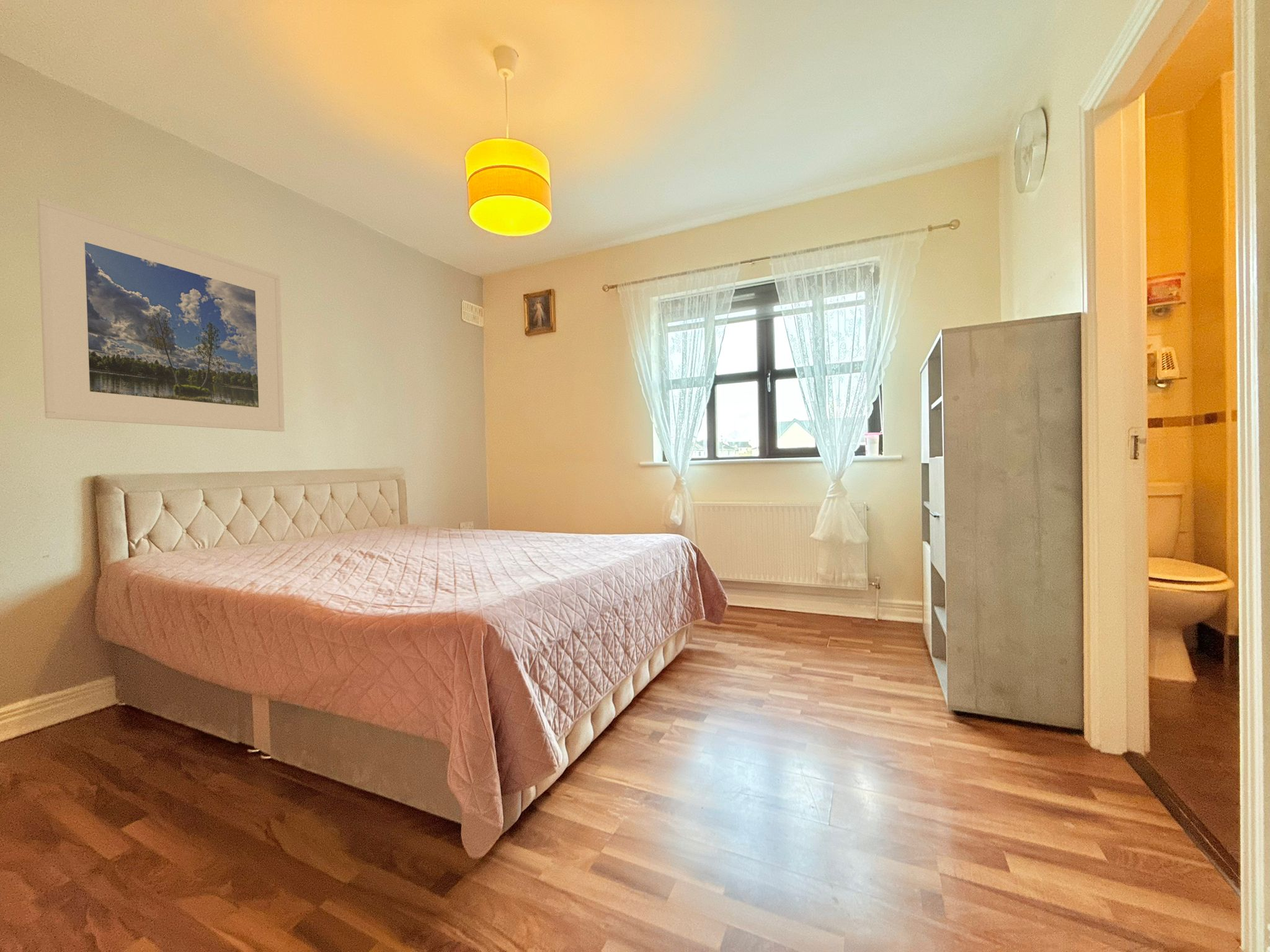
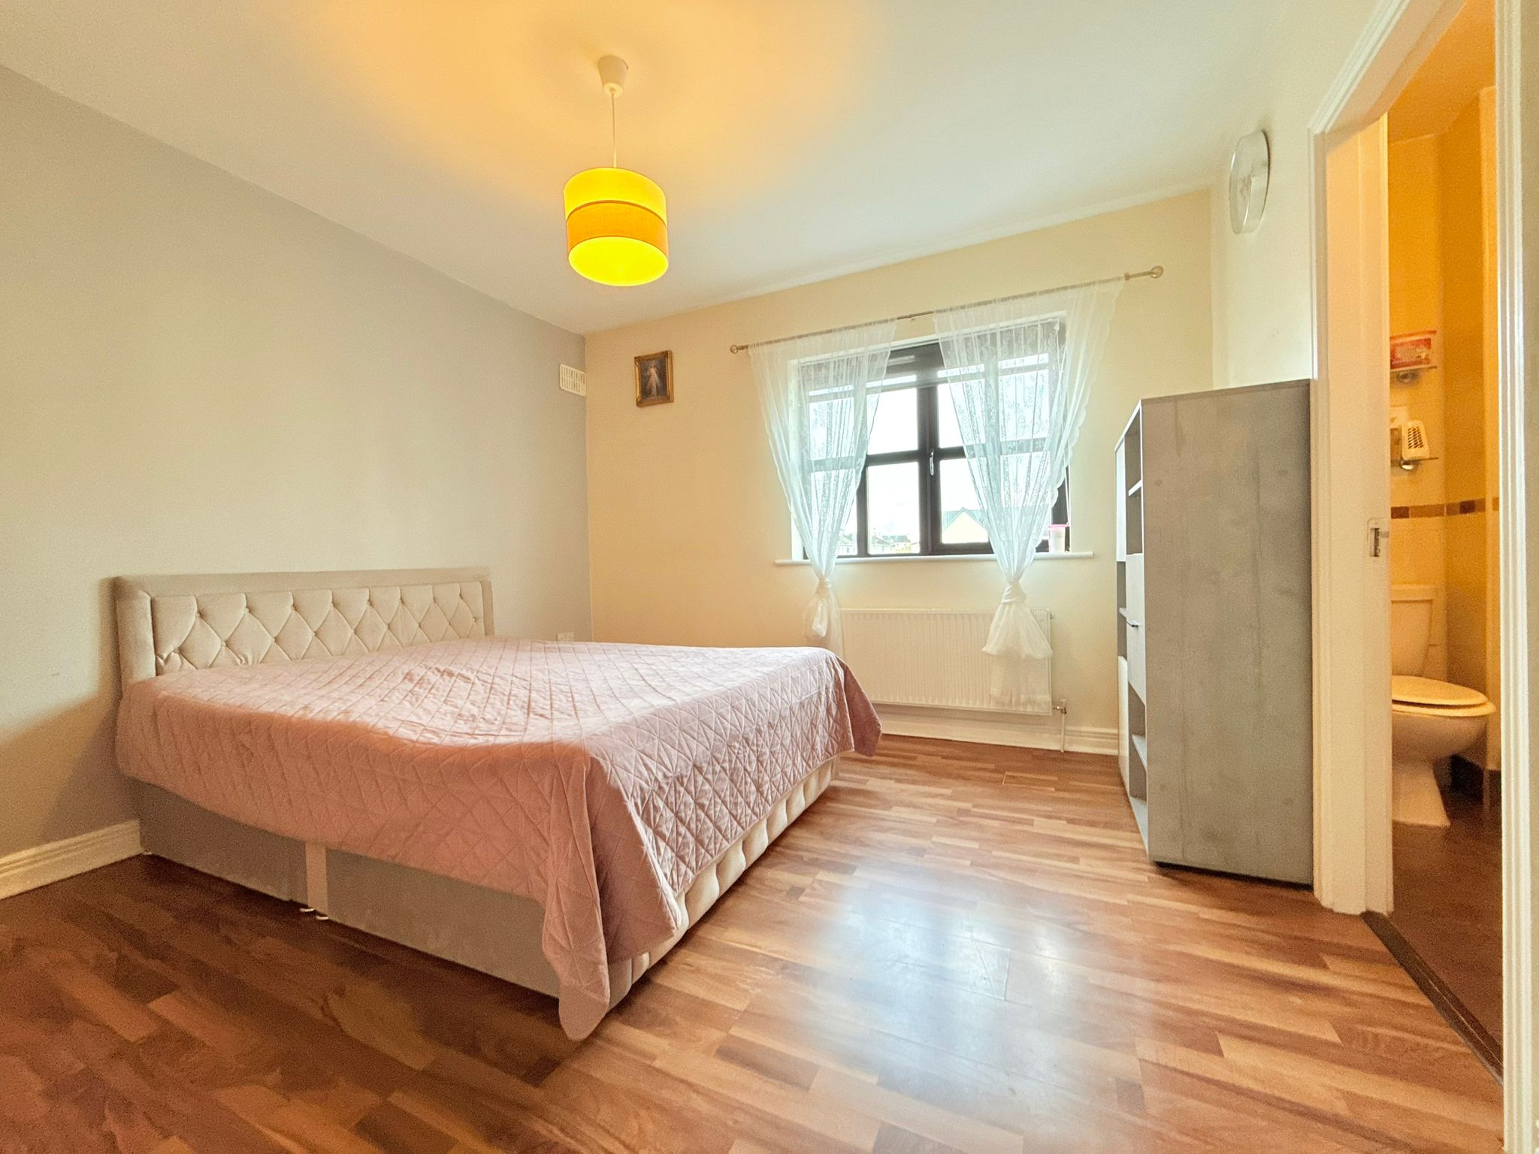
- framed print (182, 335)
